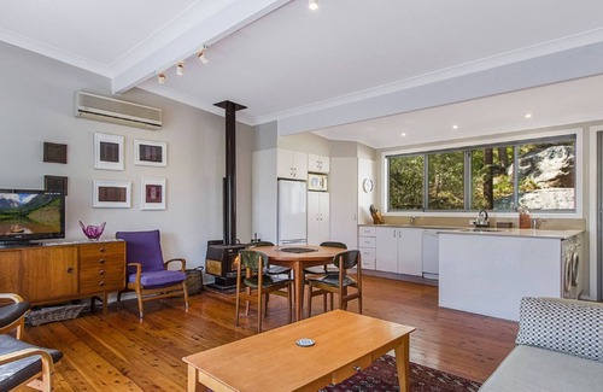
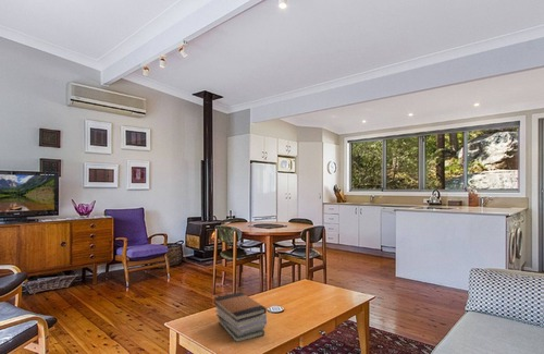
+ book stack (239, 315)
